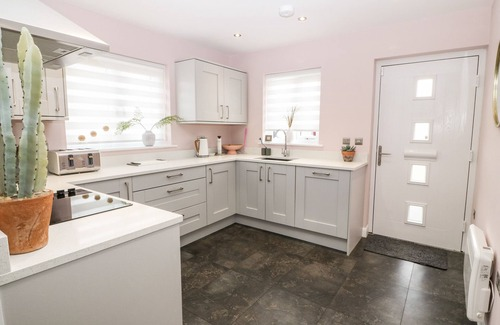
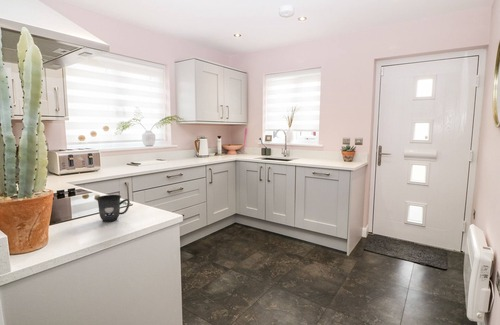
+ mug (113, 207)
